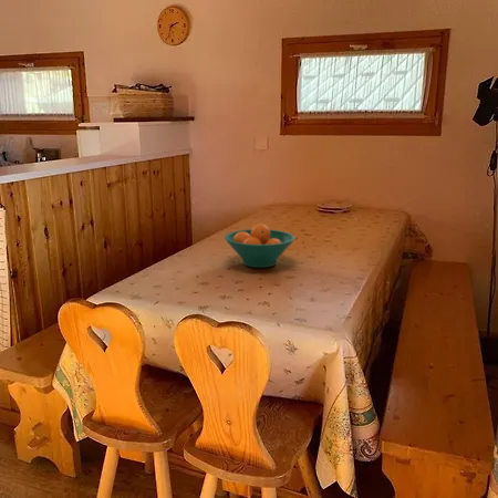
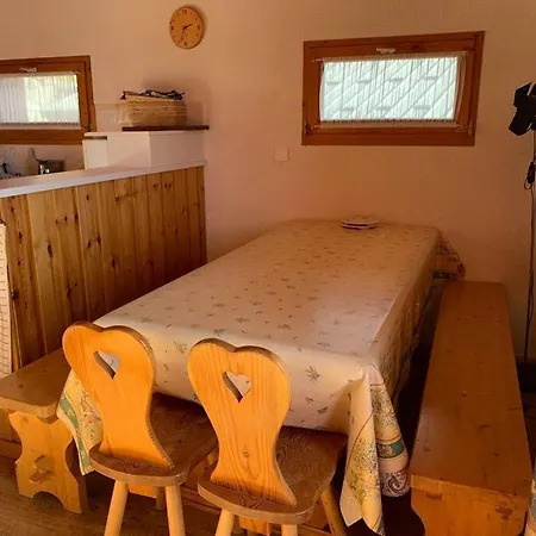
- fruit bowl (259, 243)
